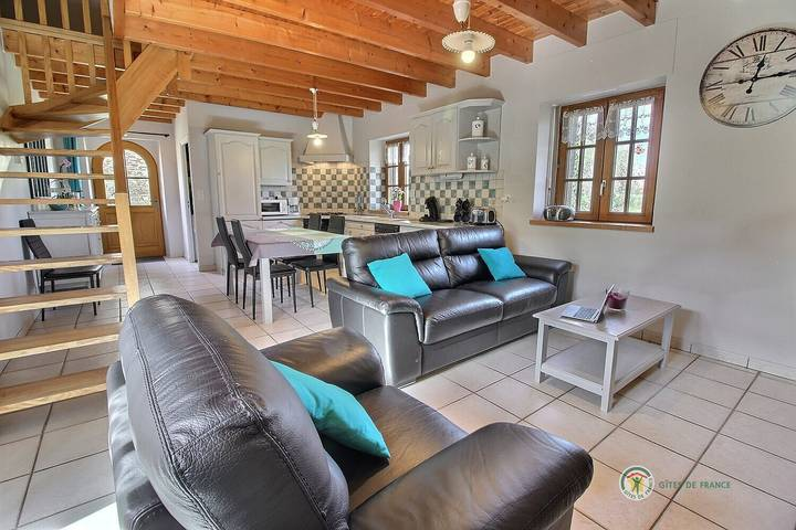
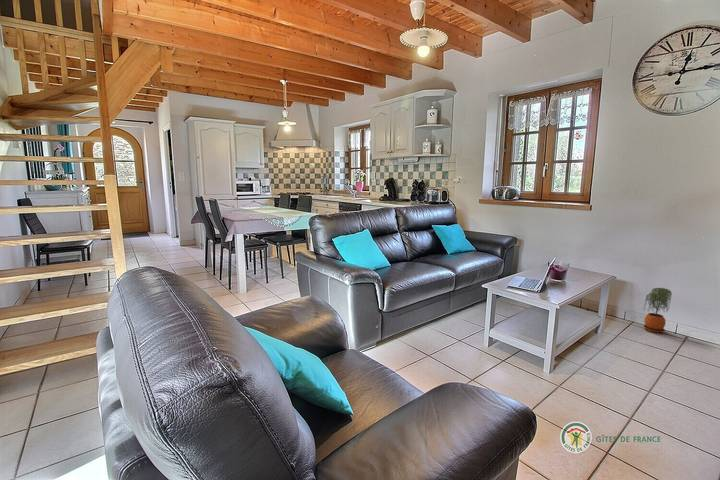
+ potted plant (656, 308)
